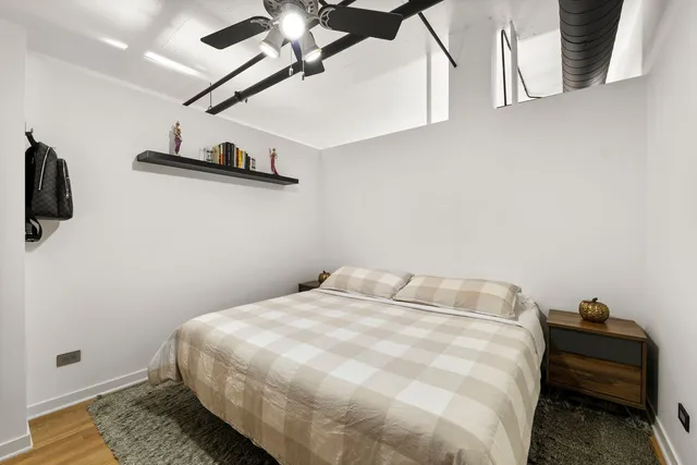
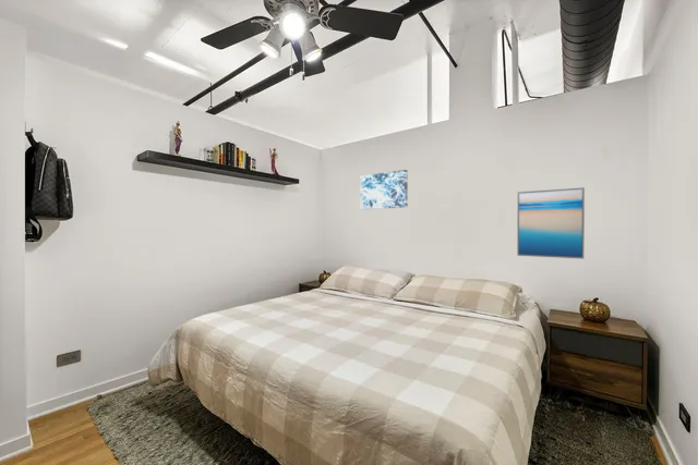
+ wall art (549, 223)
+ wall art (383, 191)
